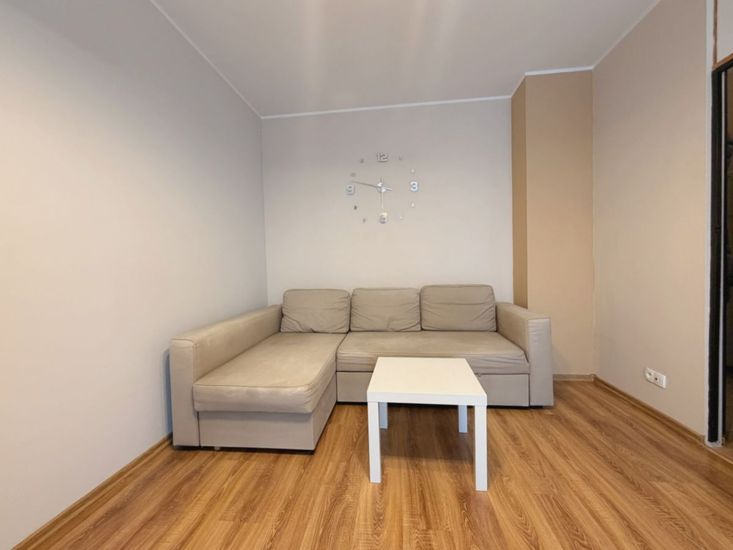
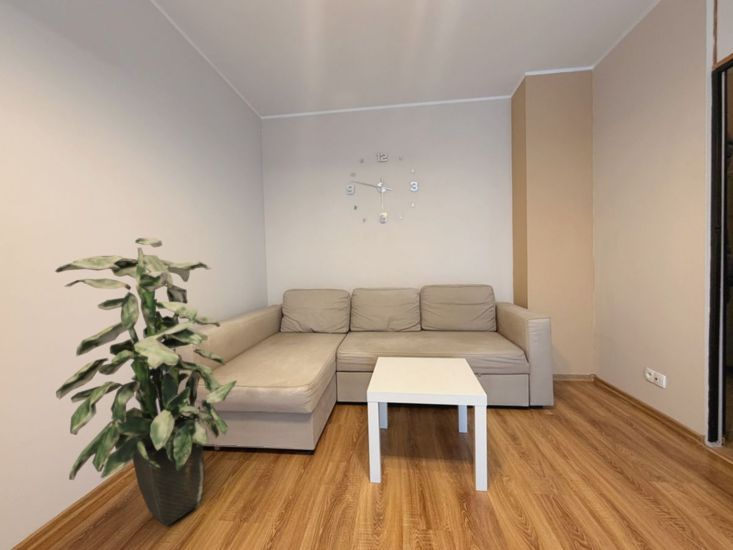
+ indoor plant (153, 377)
